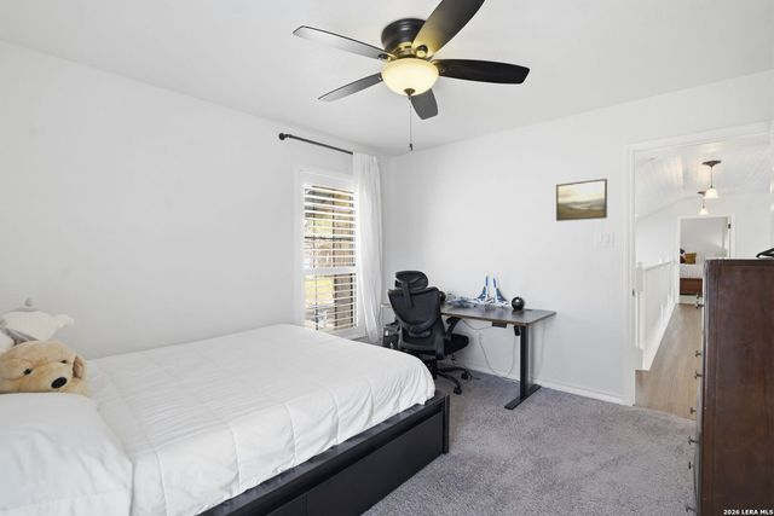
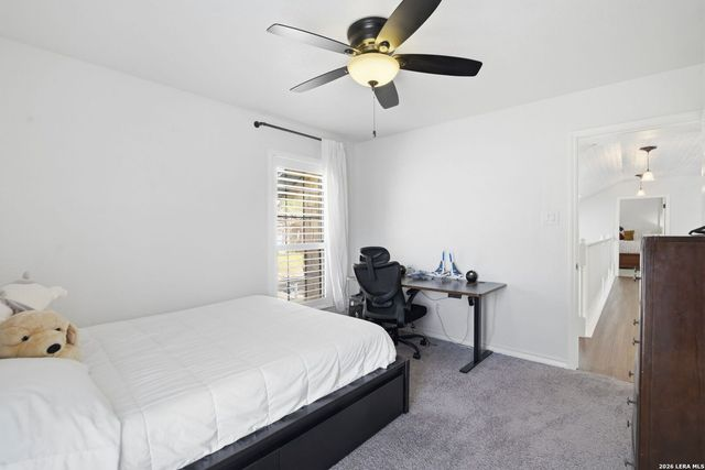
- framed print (580, 201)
